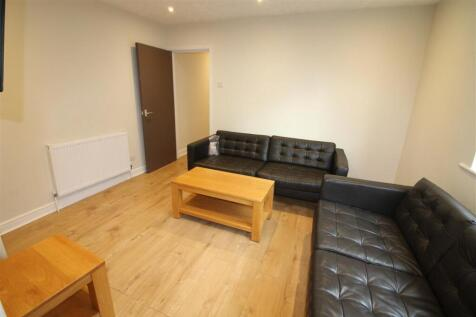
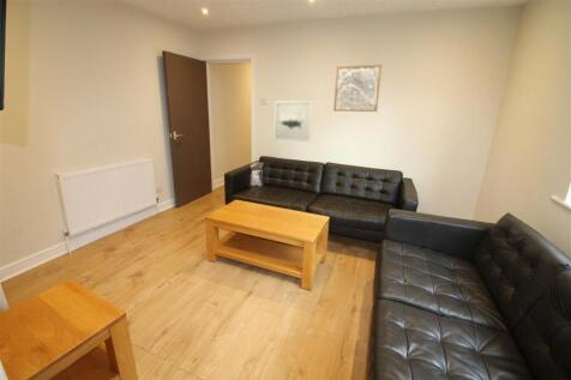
+ wall art (291, 121)
+ wall art (356, 89)
